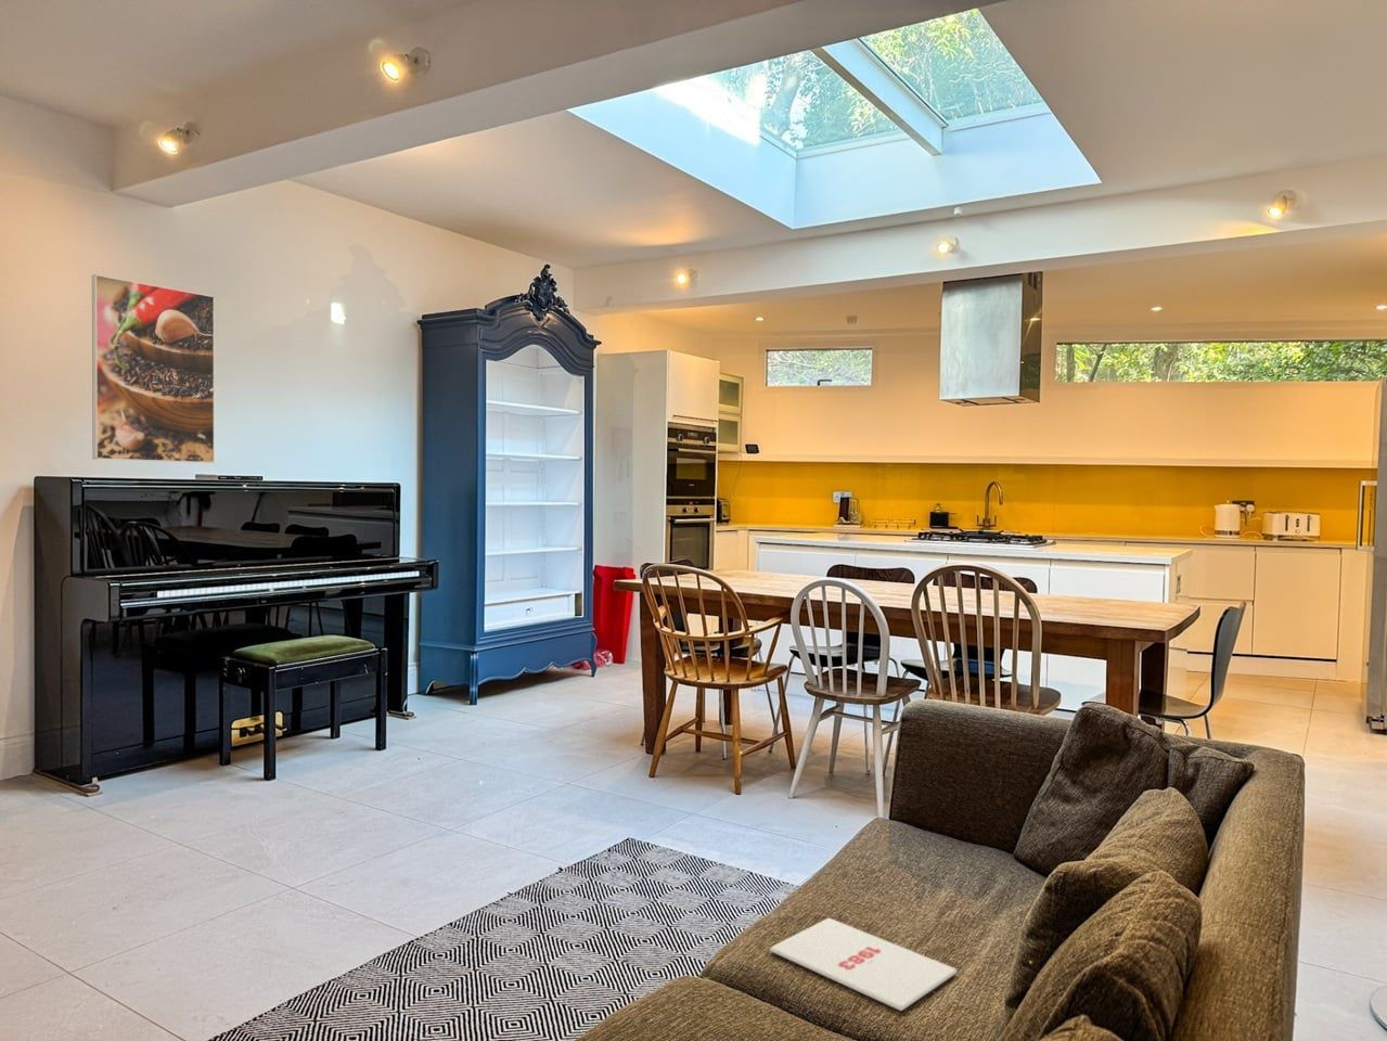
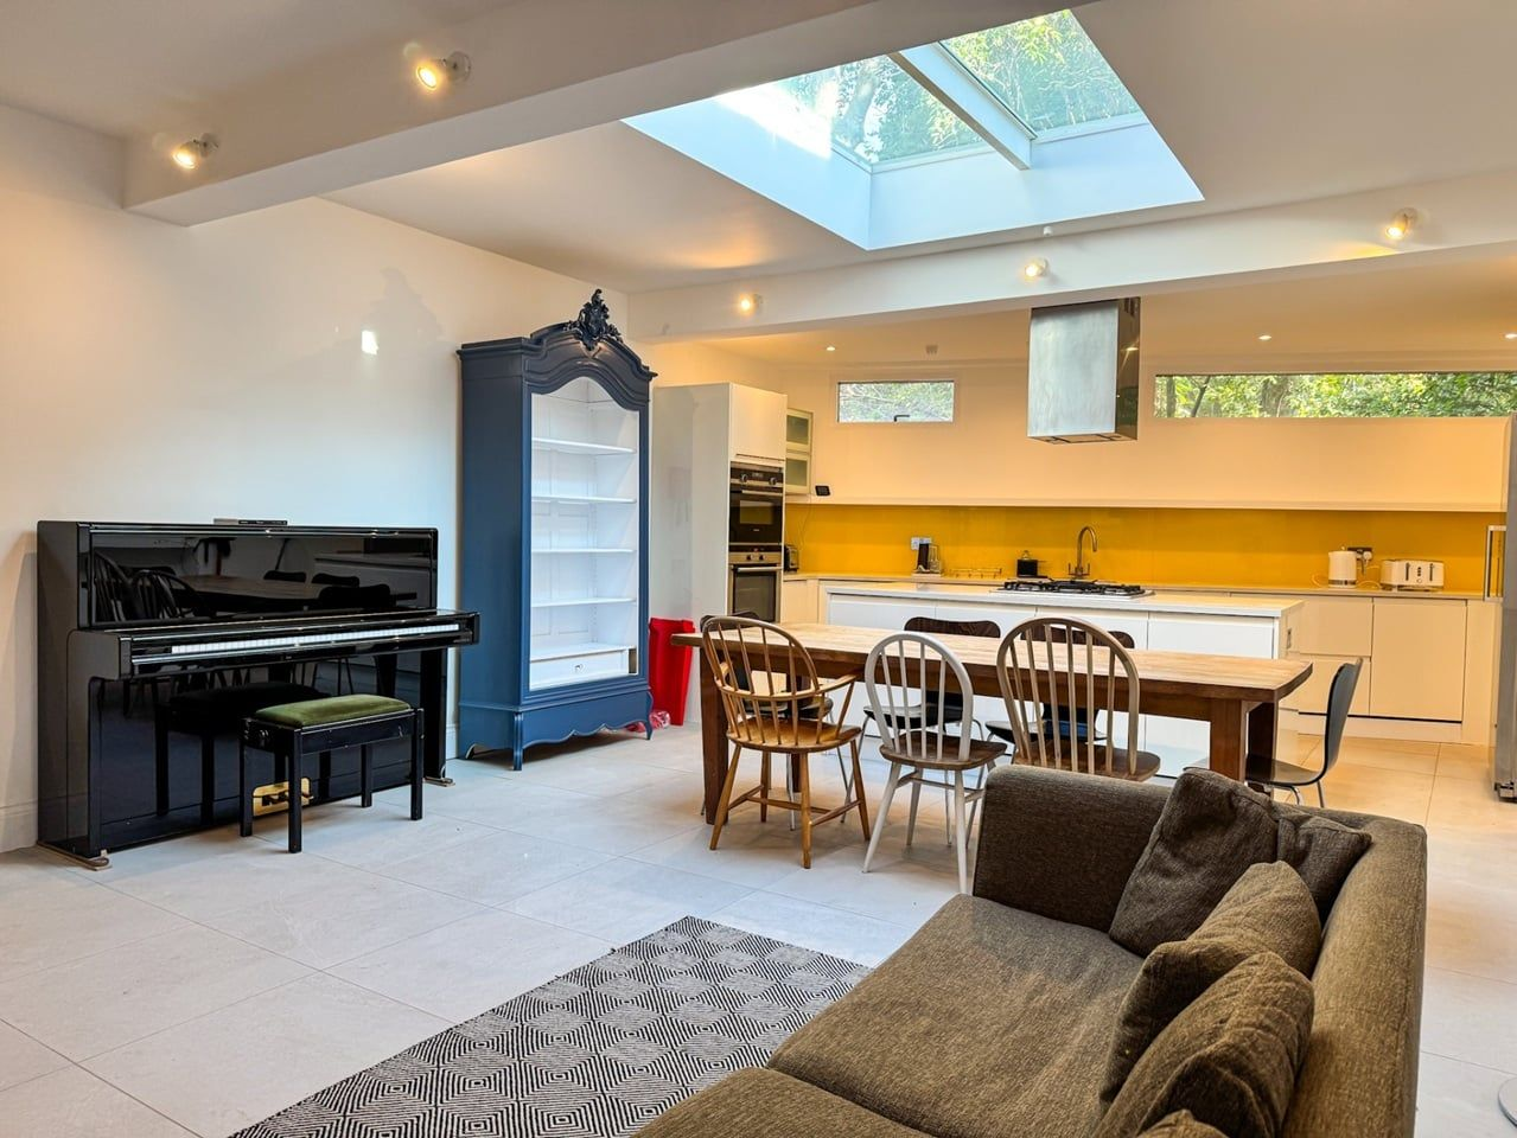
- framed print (156, 373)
- magazine (861, 960)
